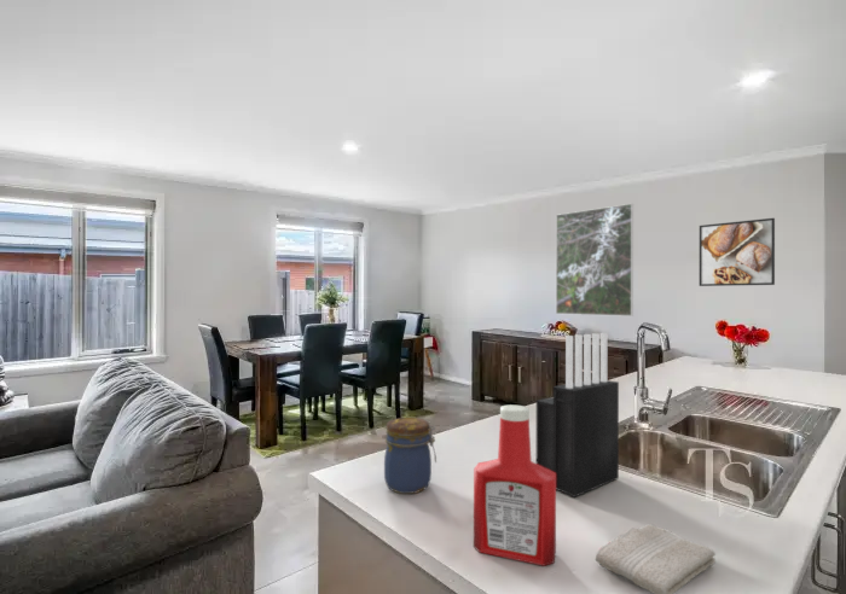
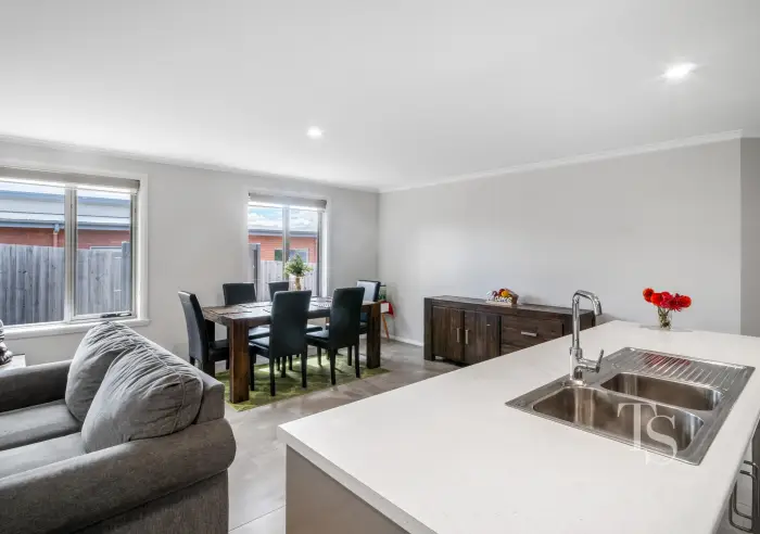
- jar (410, 453)
- knife block (573, 406)
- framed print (592, 262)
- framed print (735, 254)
- washcloth (656, 555)
- soap bottle (514, 478)
